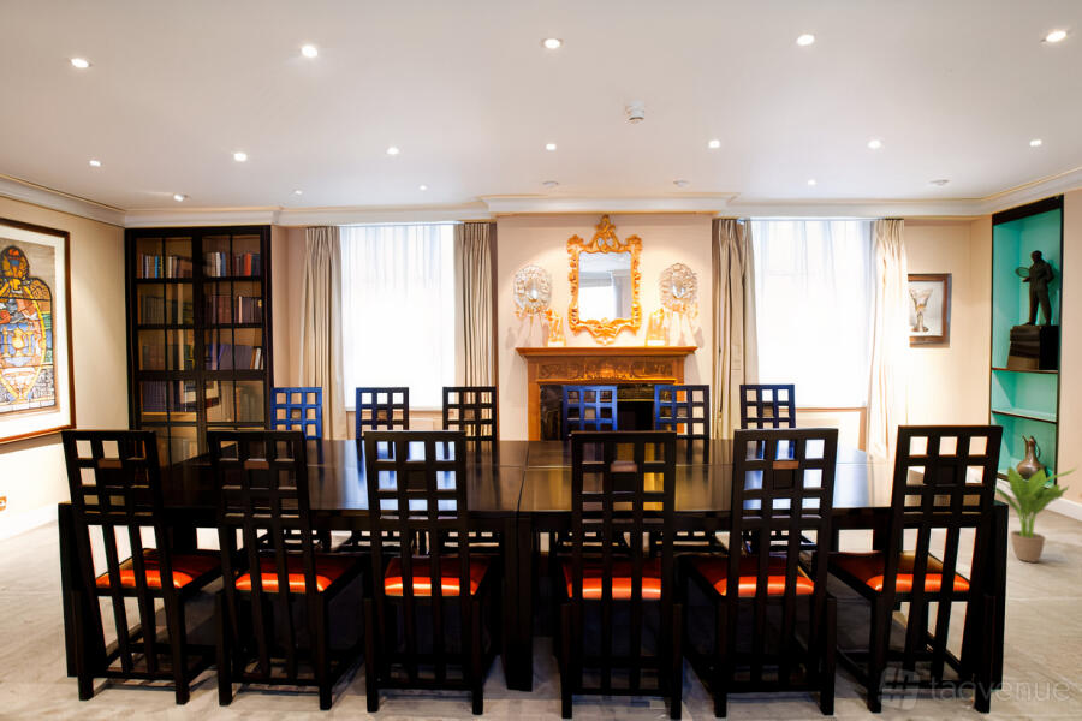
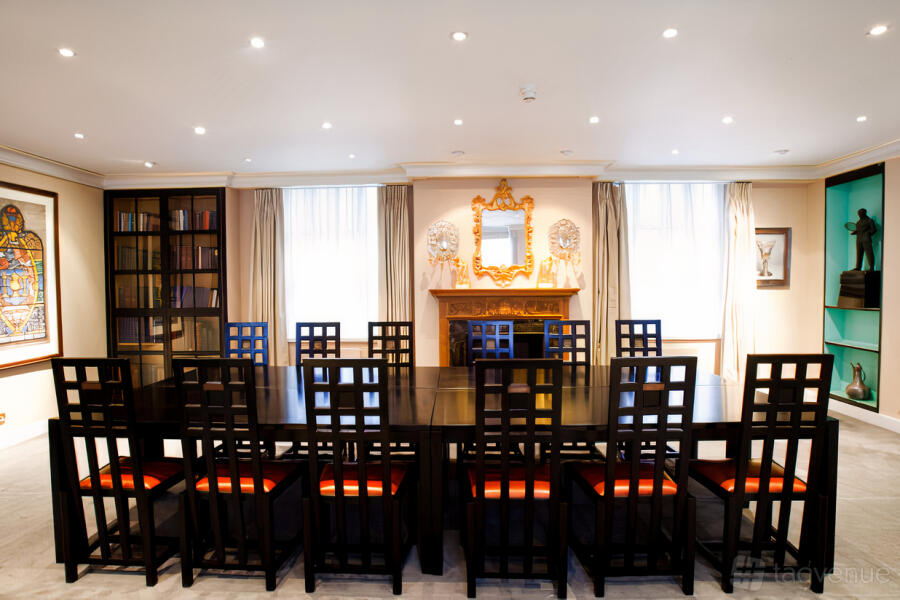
- potted plant (1030, 508)
